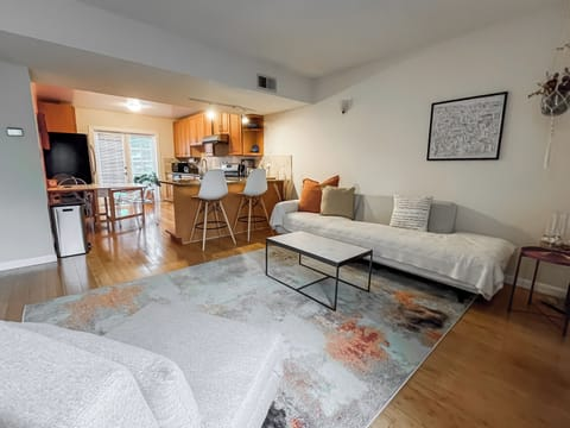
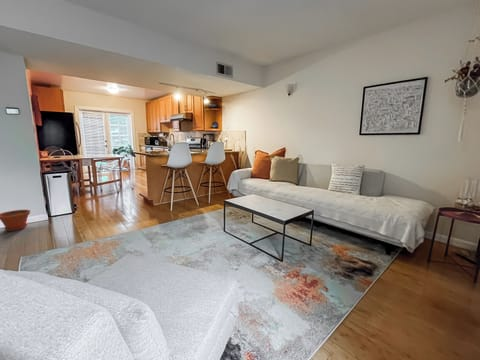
+ plant pot (15, 220)
